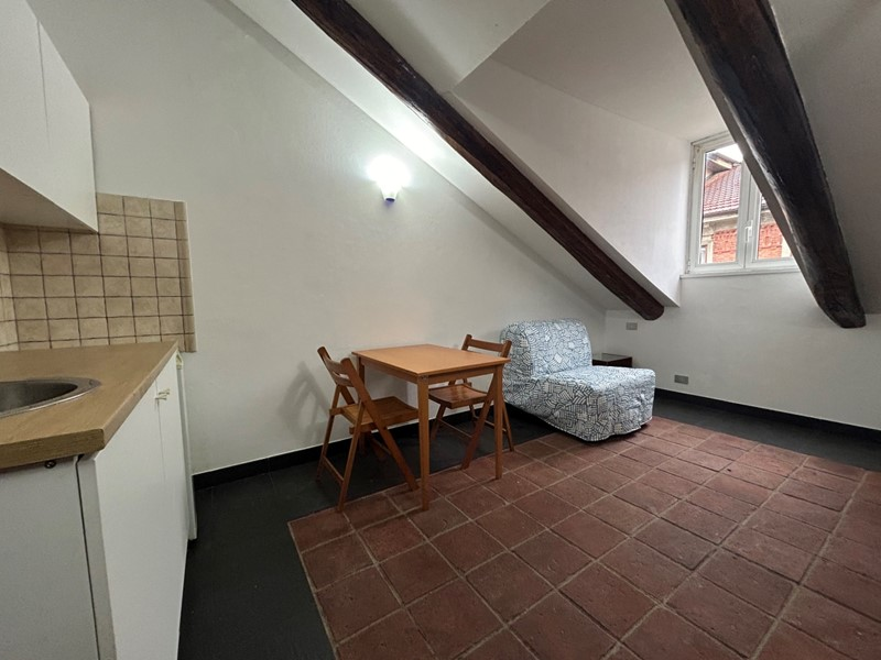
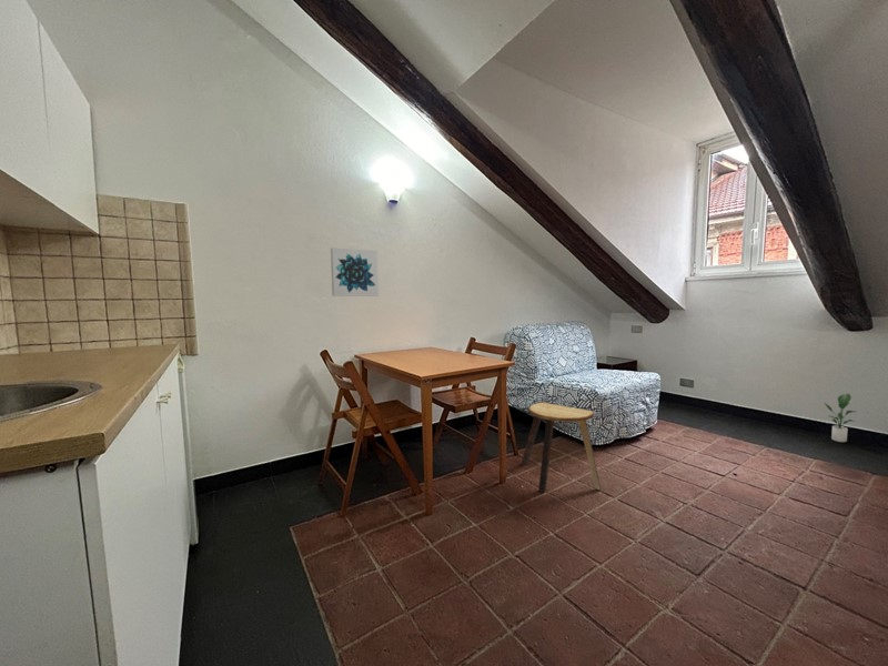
+ stool (551, 444)
+ potted plant (838, 416)
+ wall art (355, 272)
